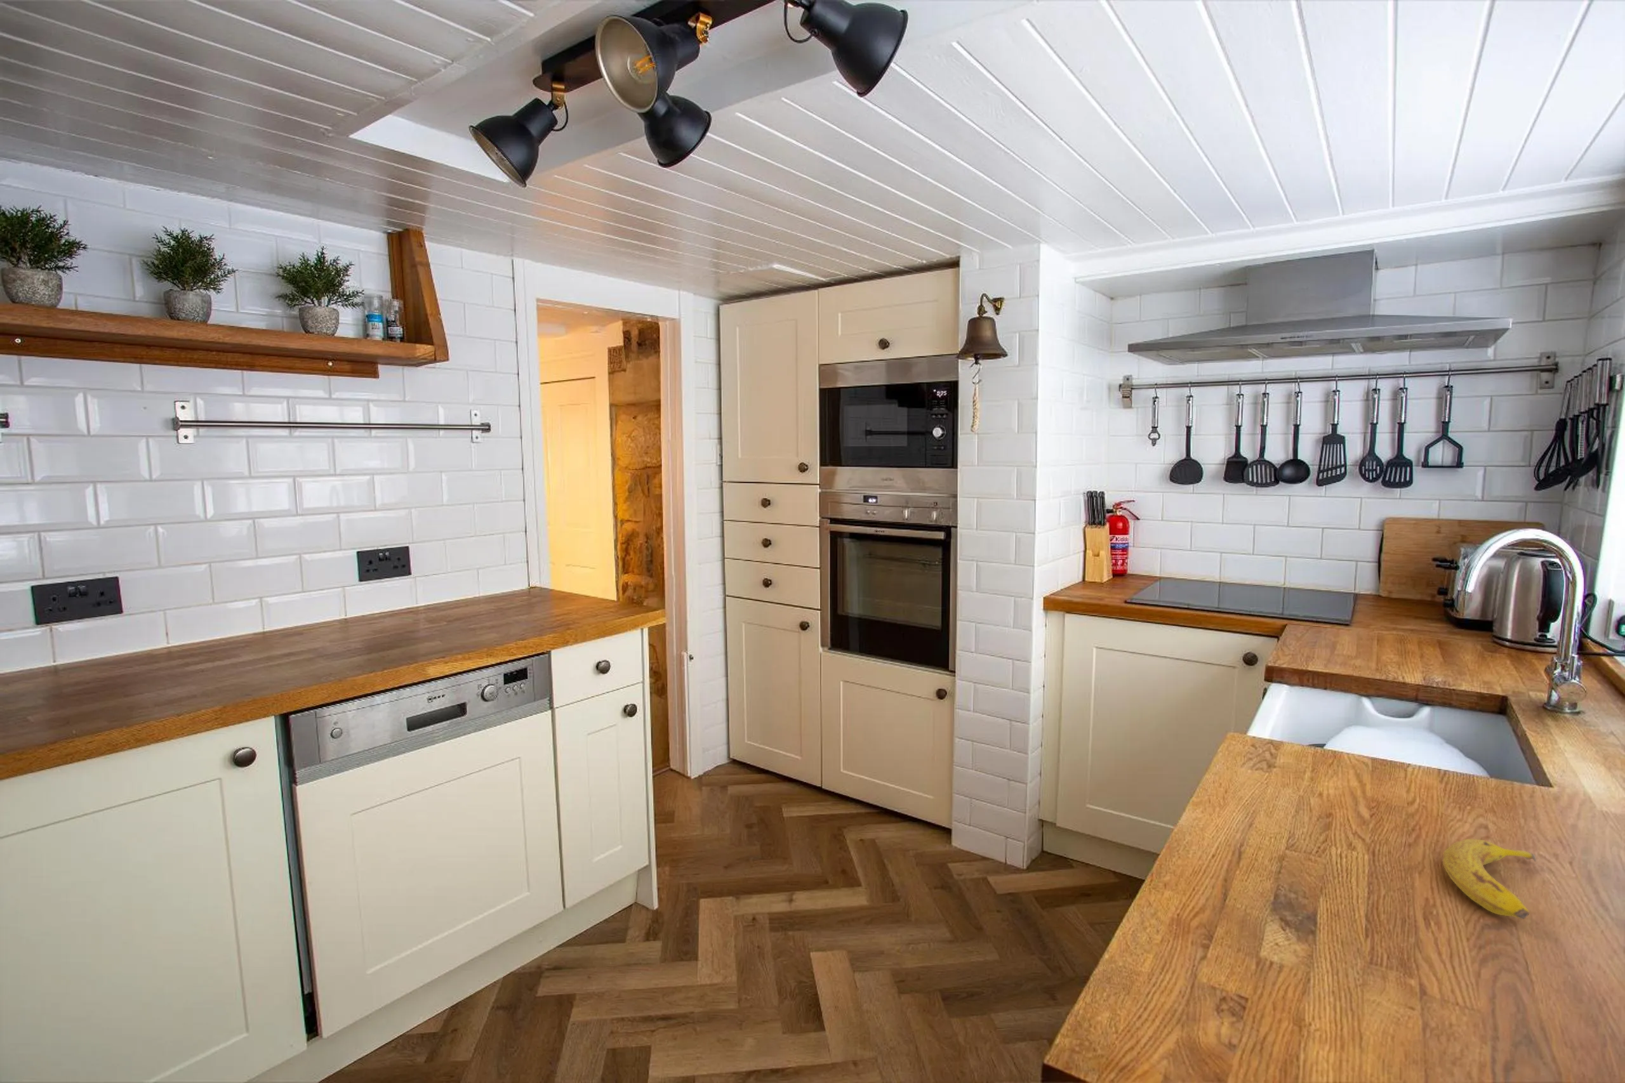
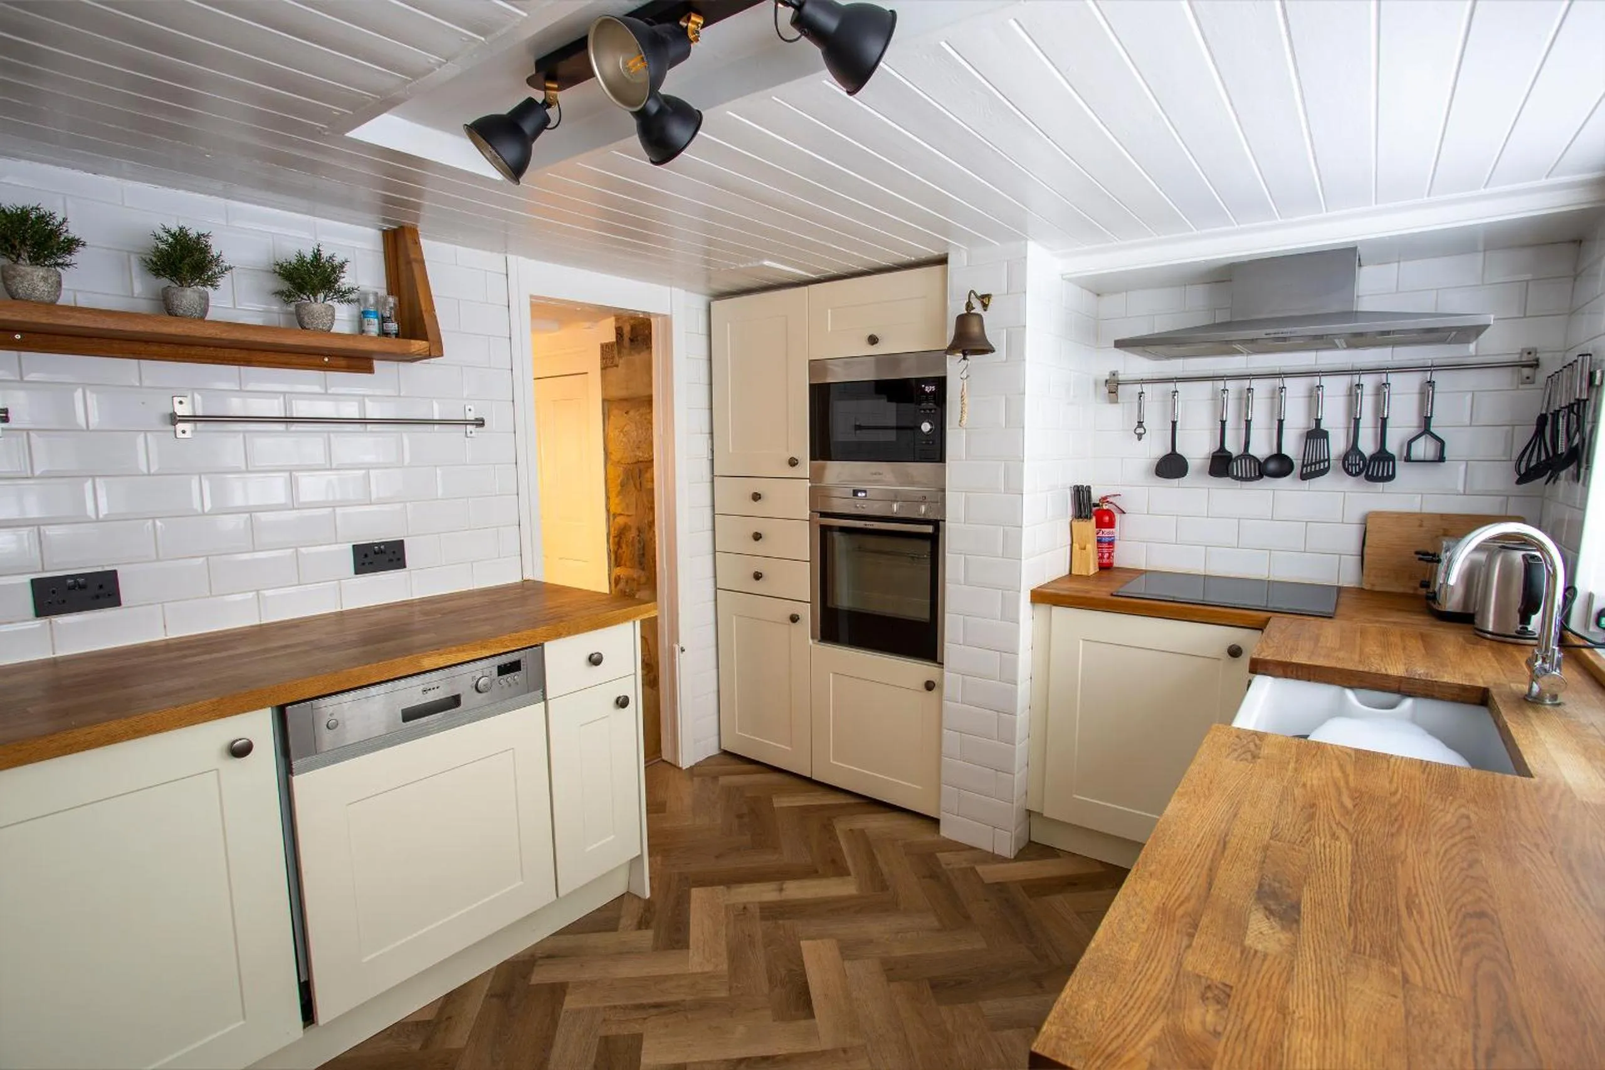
- fruit (1490, 874)
